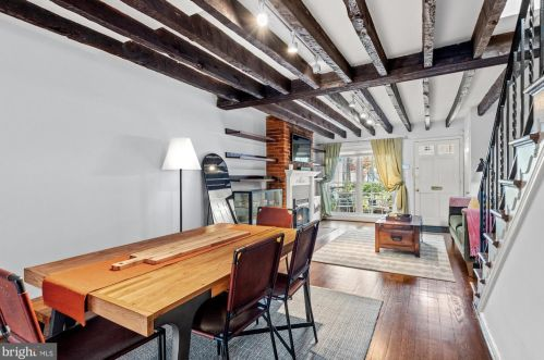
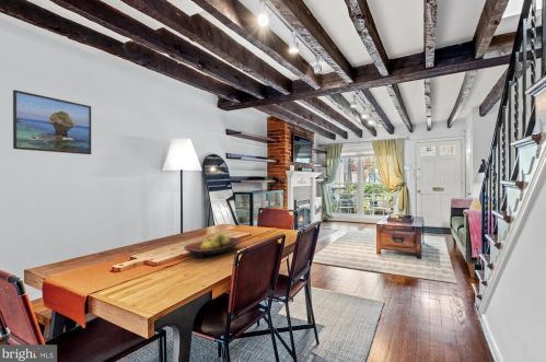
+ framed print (56, 125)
+ fruit bowl (213, 244)
